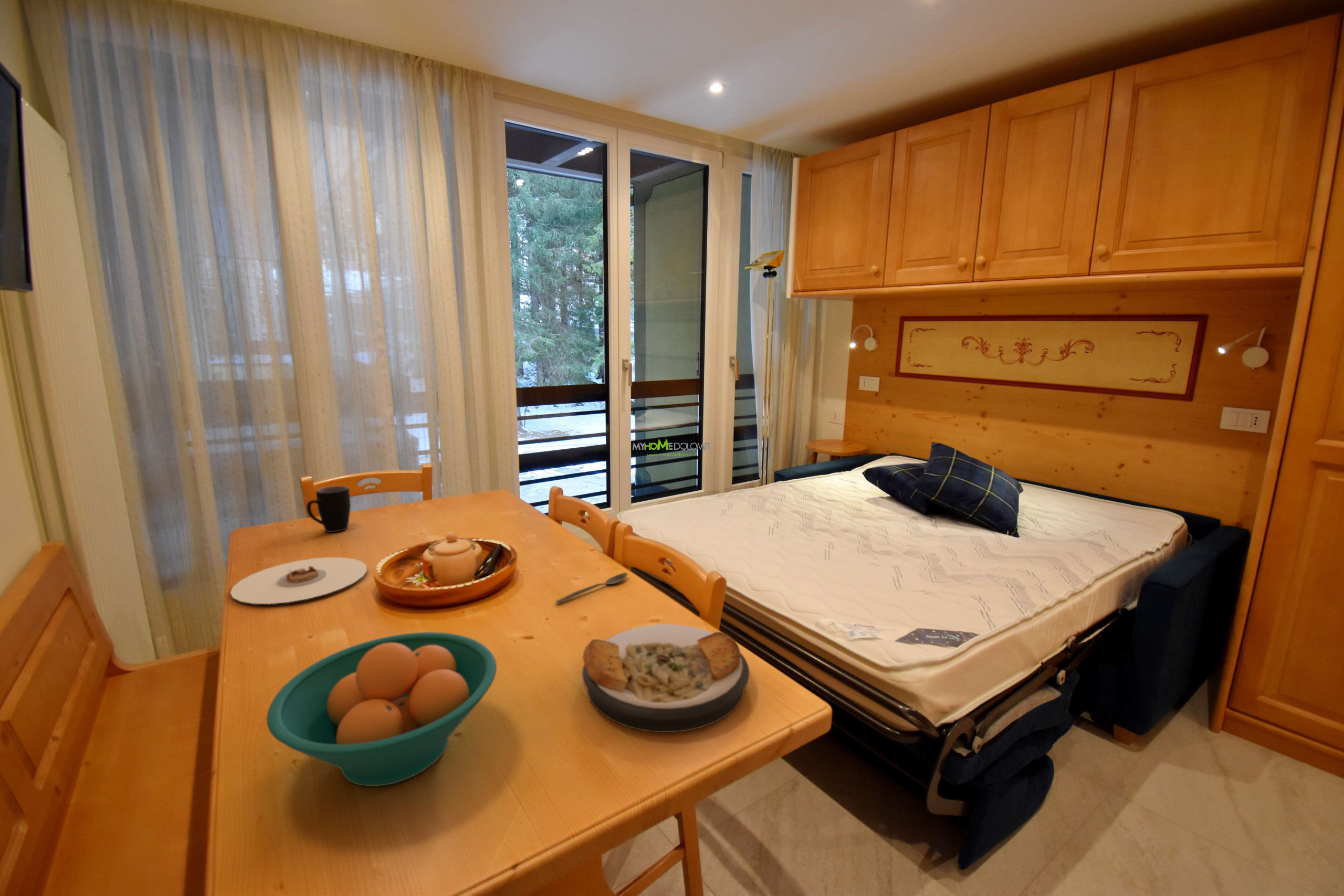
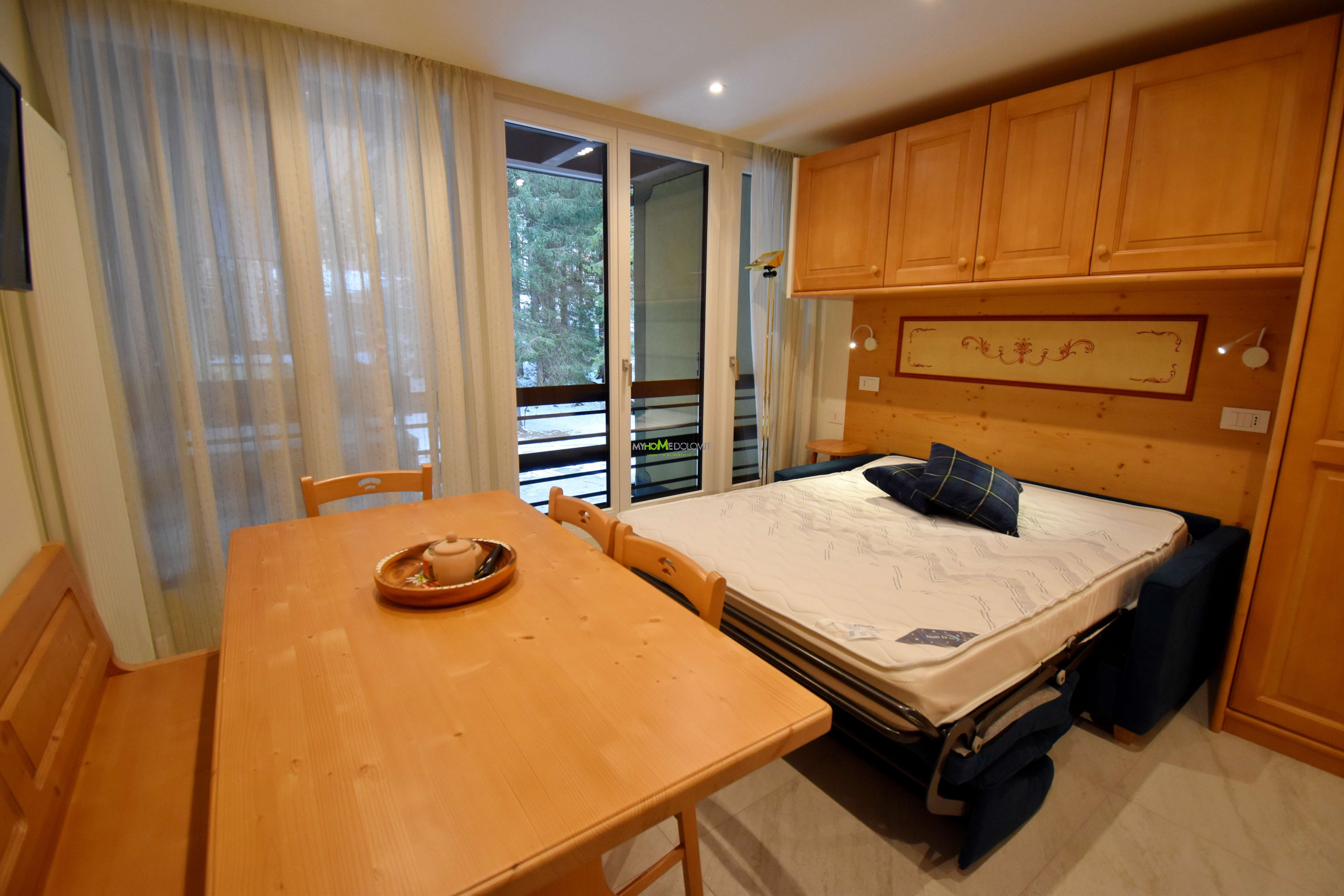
- plate (301, 573)
- mug (328, 511)
- fruit bowl (392, 701)
- spoon (593, 587)
- plate (666, 665)
